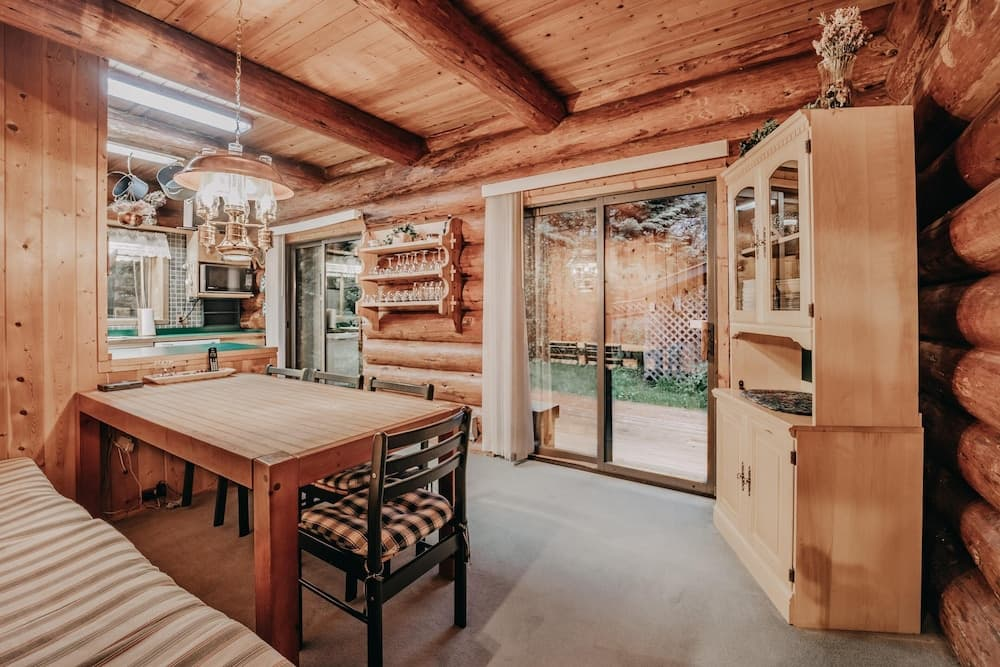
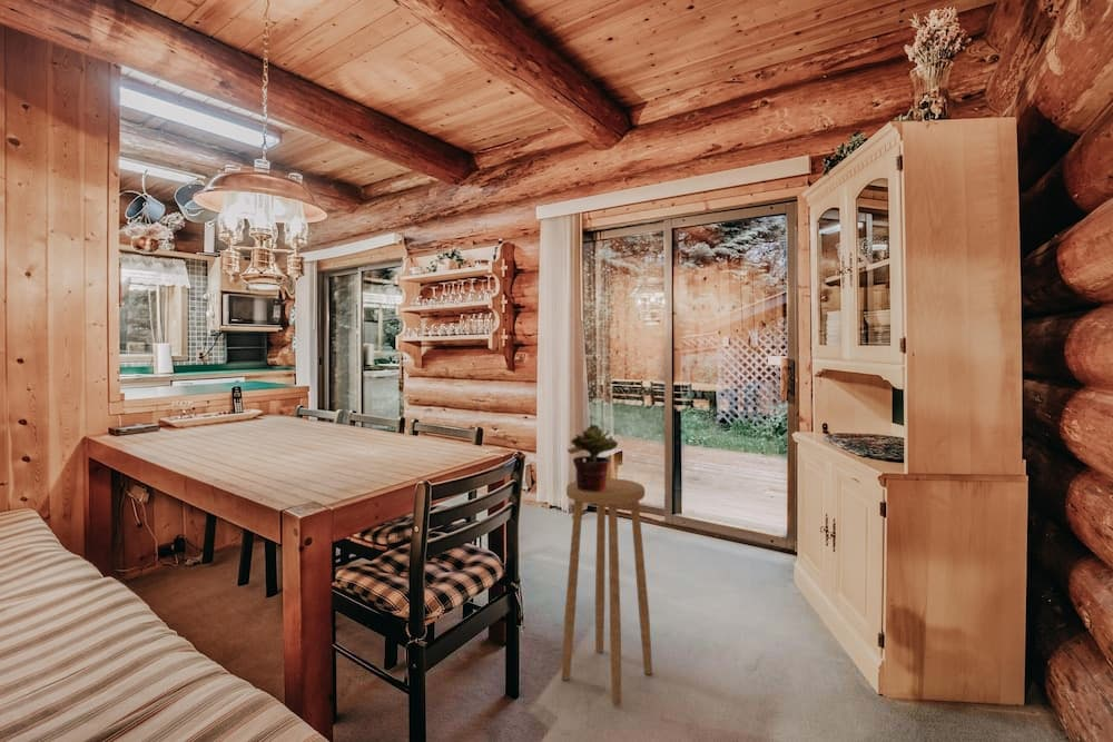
+ potted plant (593, 455)
+ stool (603, 580)
